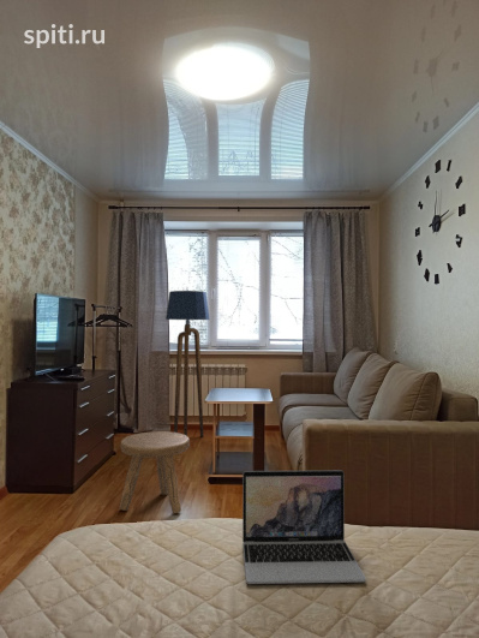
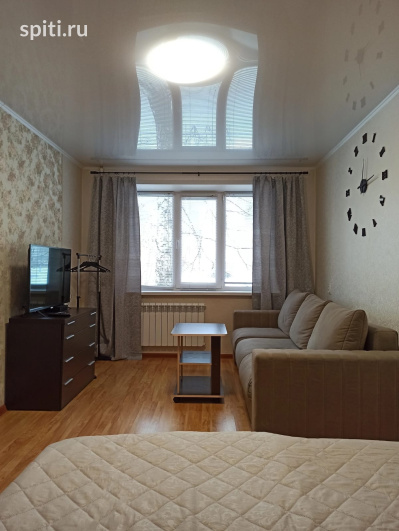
- stool (157, 471)
- laptop (299, 521)
- floor lamp (187, 365)
